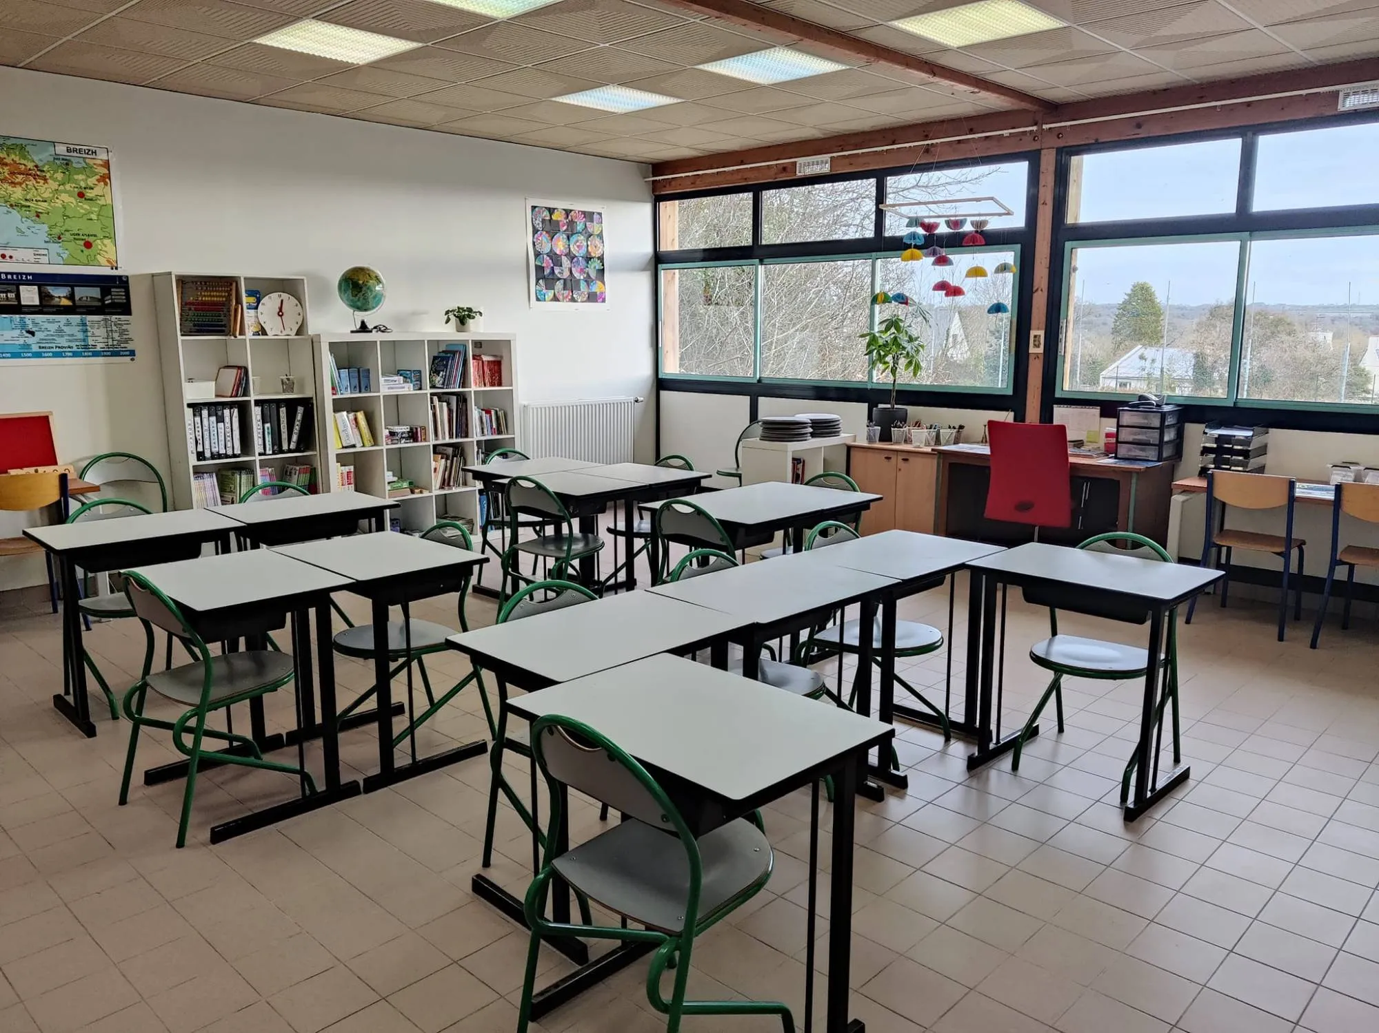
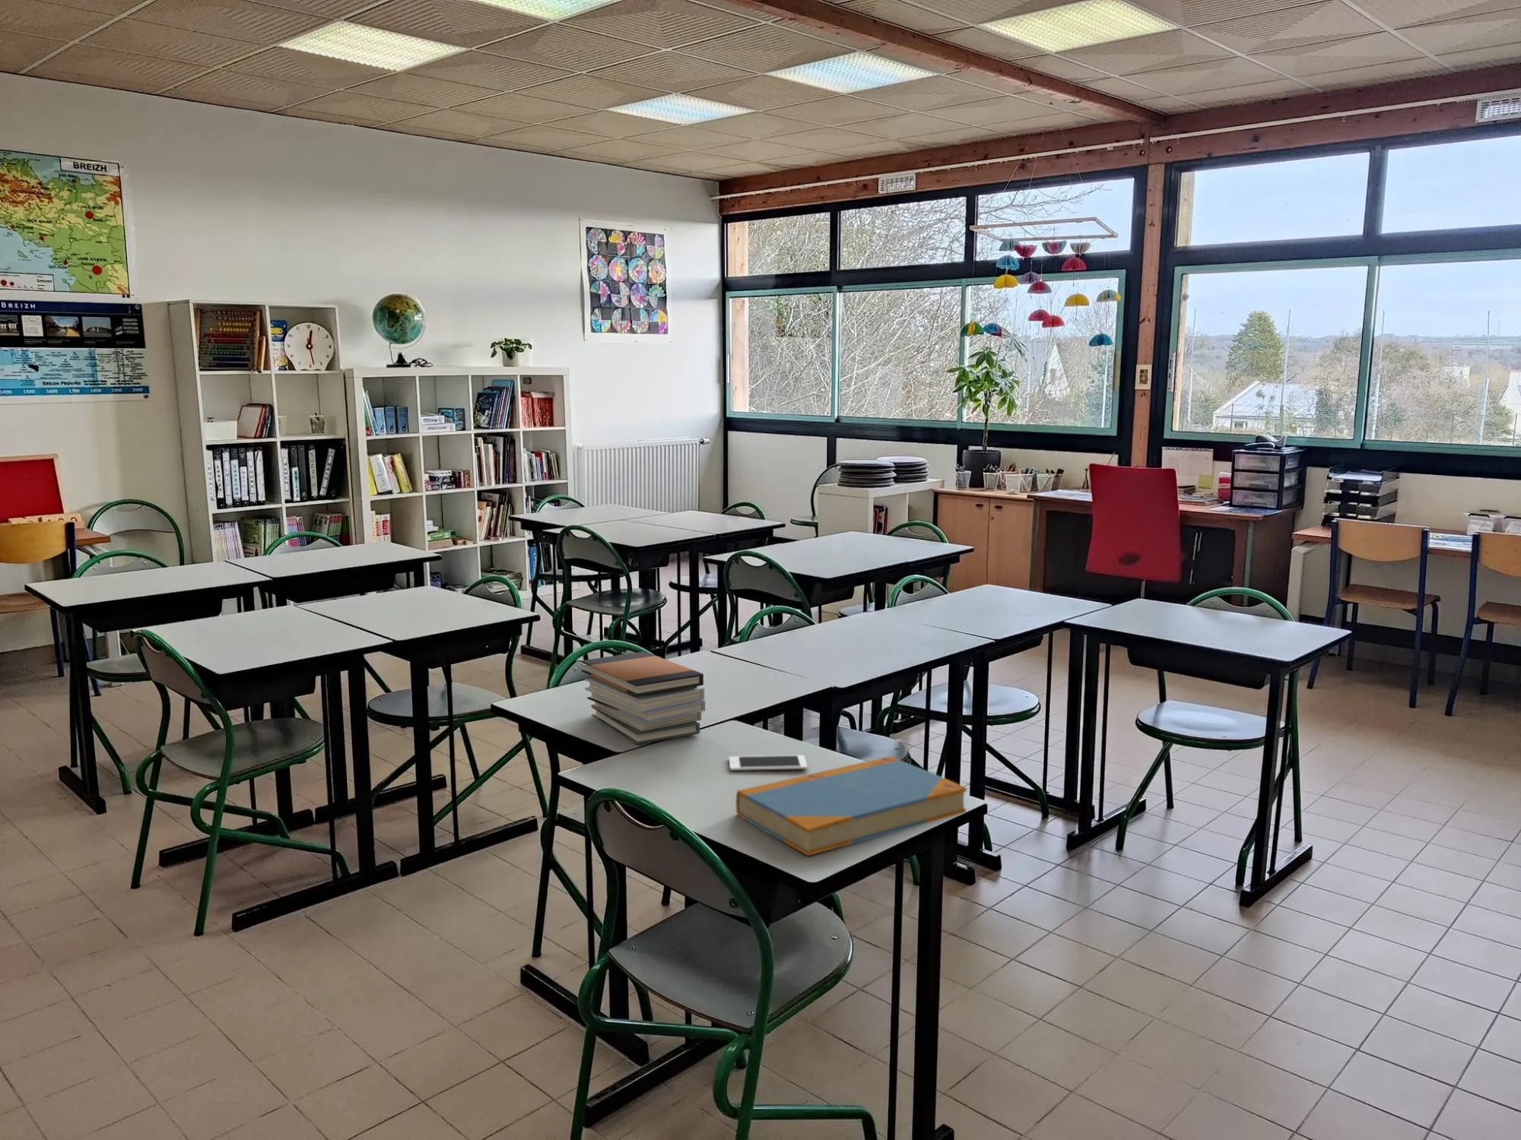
+ cell phone (768, 763)
+ book (852, 801)
+ book stack (643, 696)
